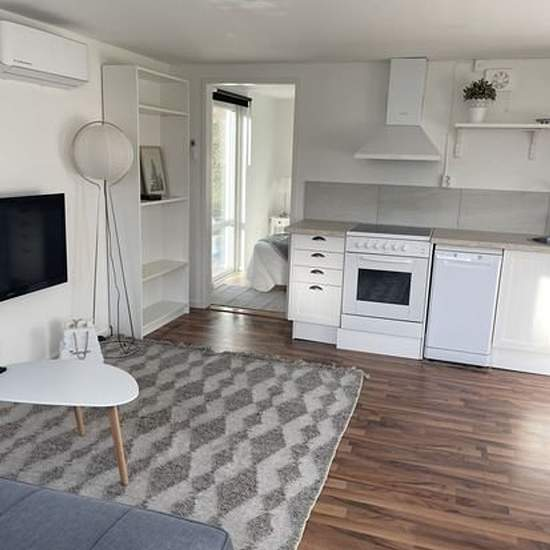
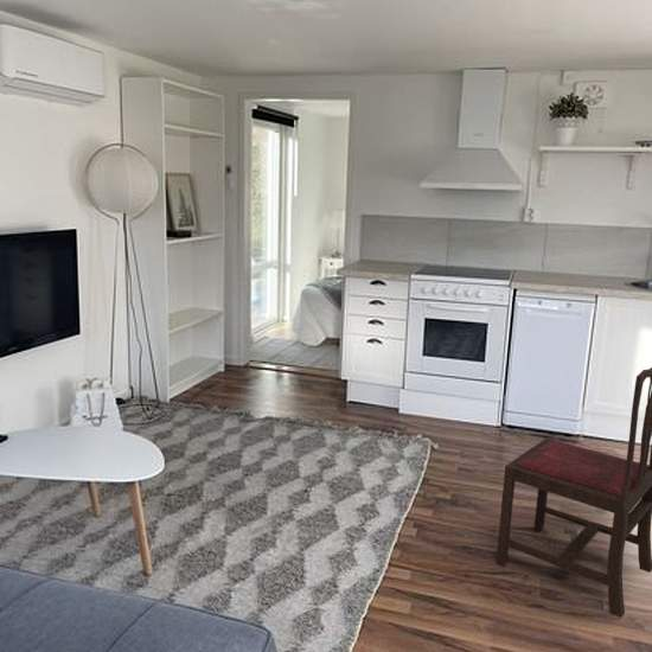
+ dining chair (587, 464)
